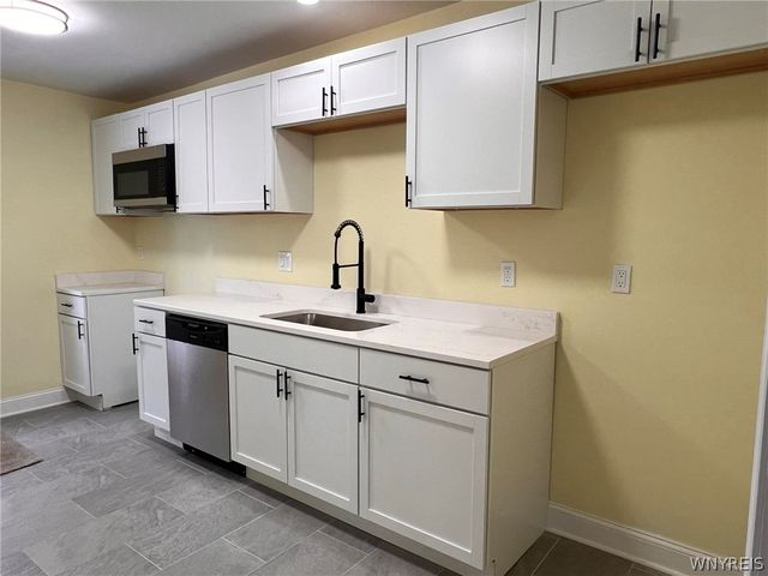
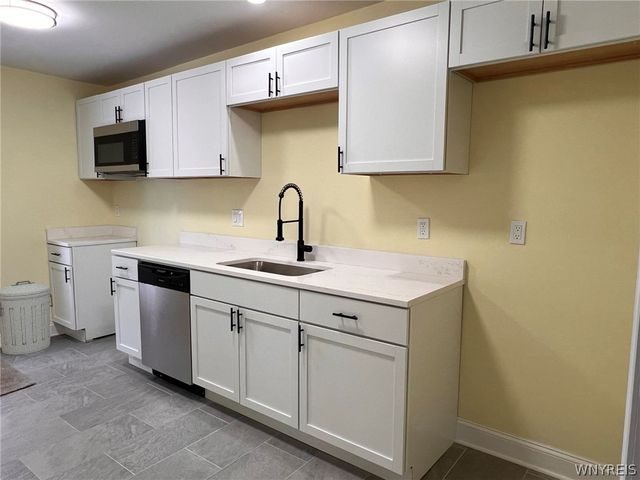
+ trash can (25, 314)
